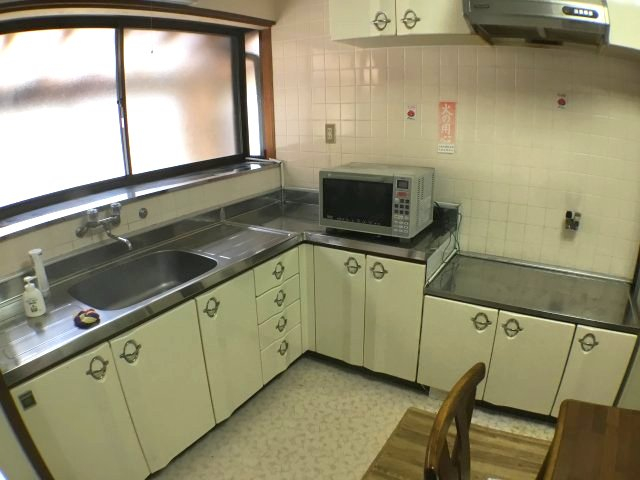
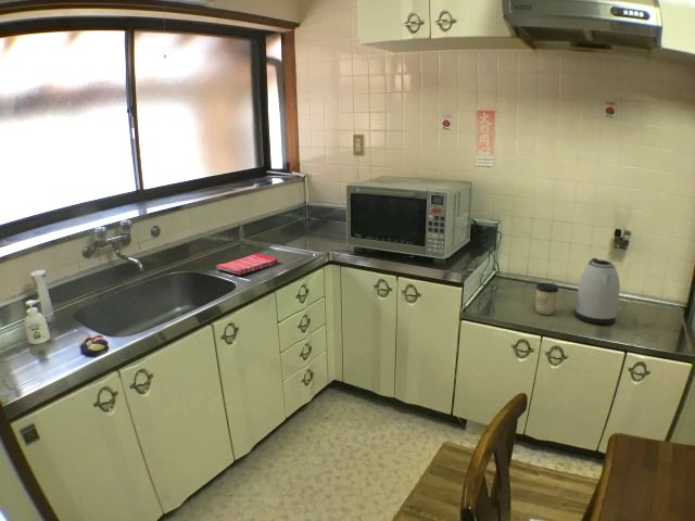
+ dish towel (248, 263)
+ kettle (595, 287)
+ cup (545, 298)
